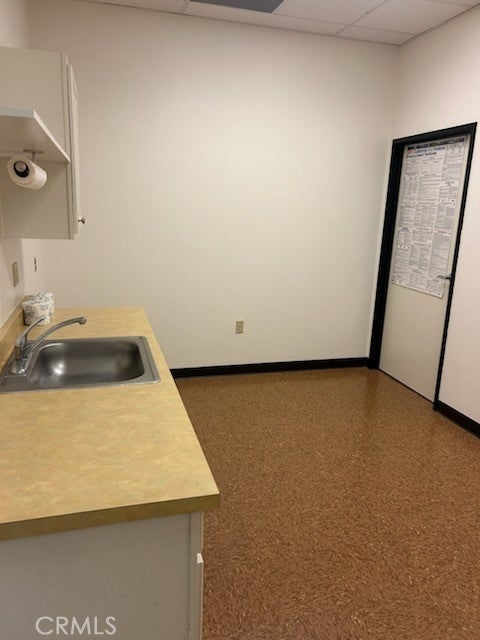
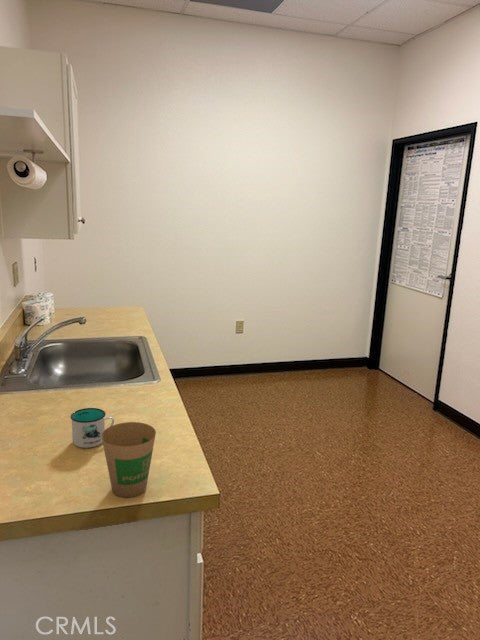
+ mug (93, 427)
+ paper cup (129, 460)
